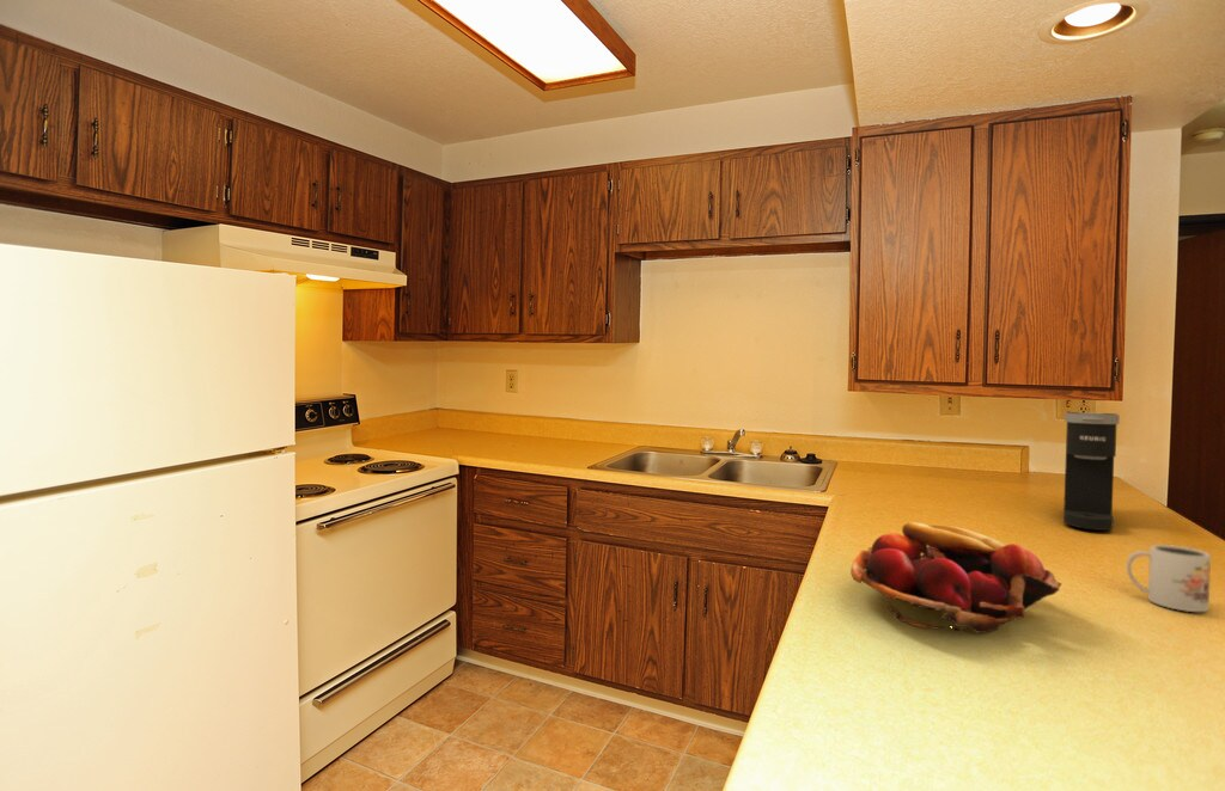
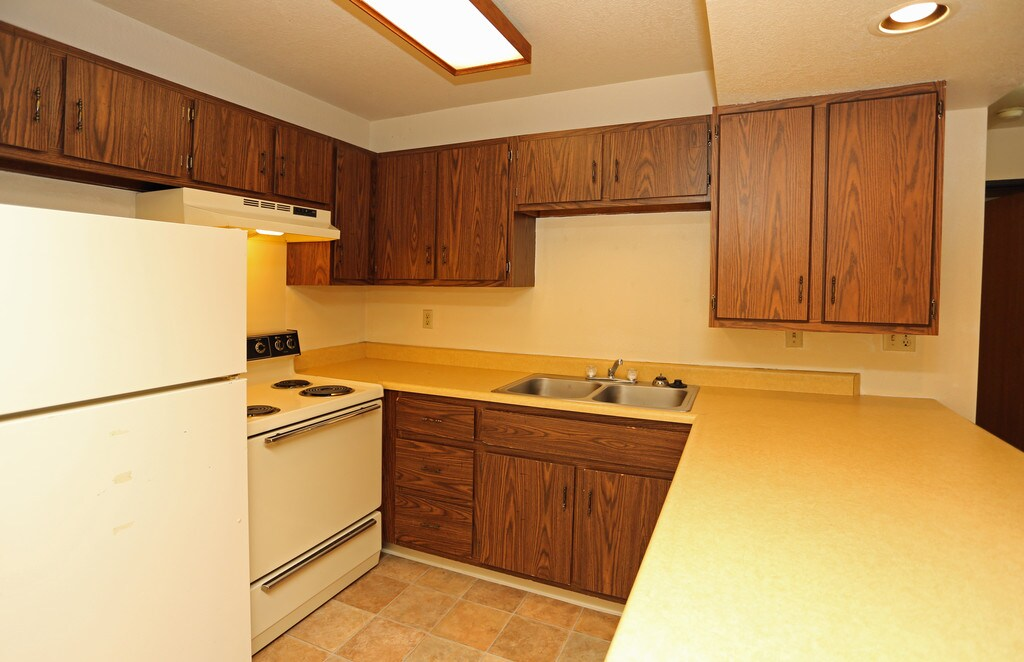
- coffee maker (1089, 466)
- mug (1166, 575)
- fruit basket (945, 569)
